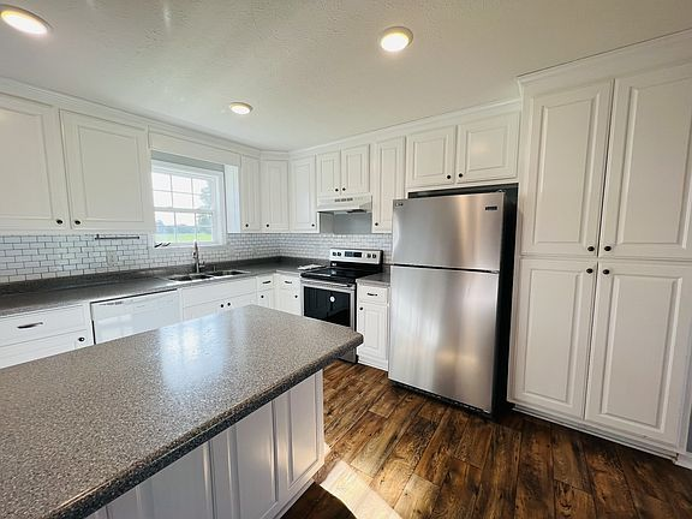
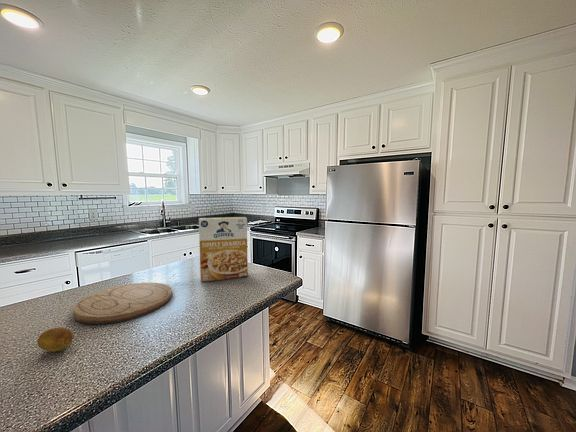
+ cutting board (127, 299)
+ fruit (55, 339)
+ cereal box (223, 248)
